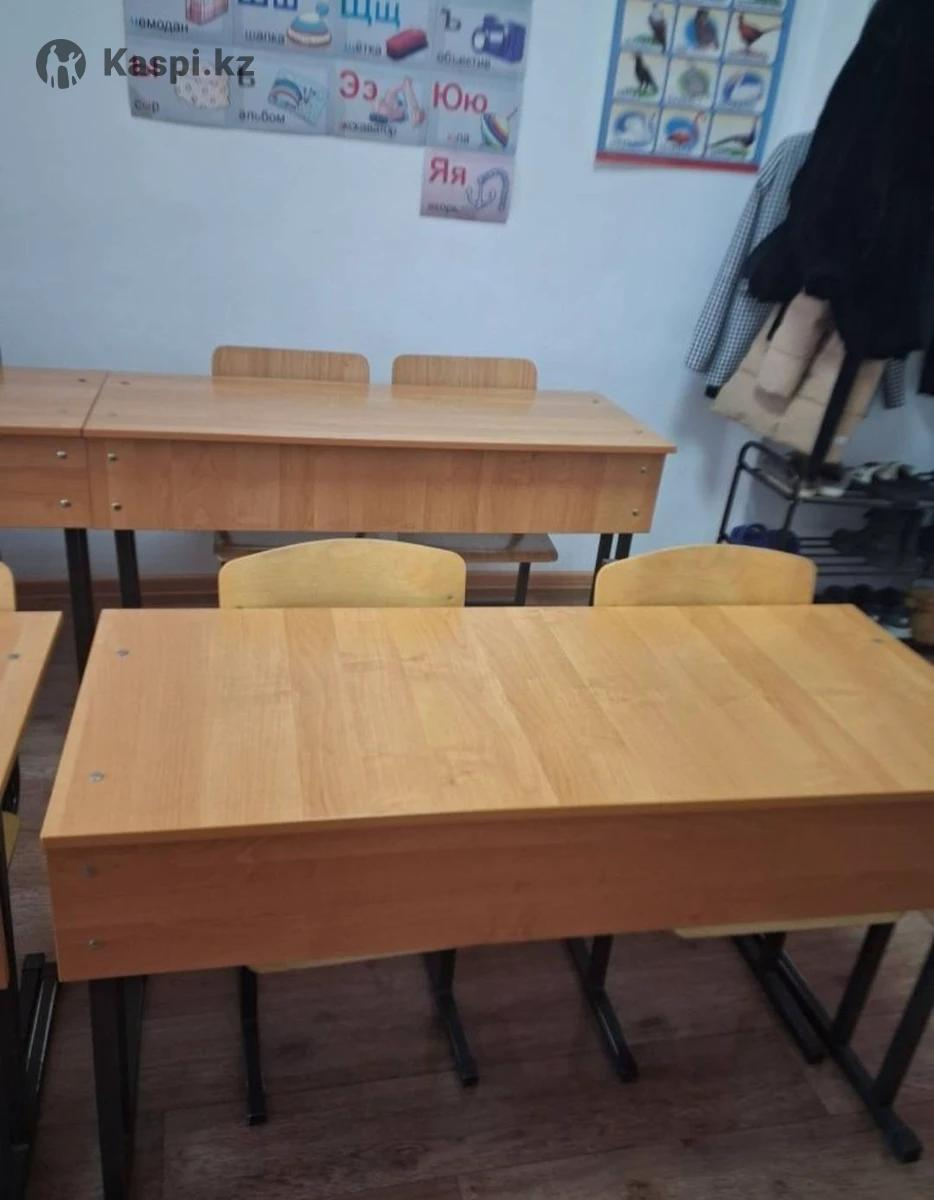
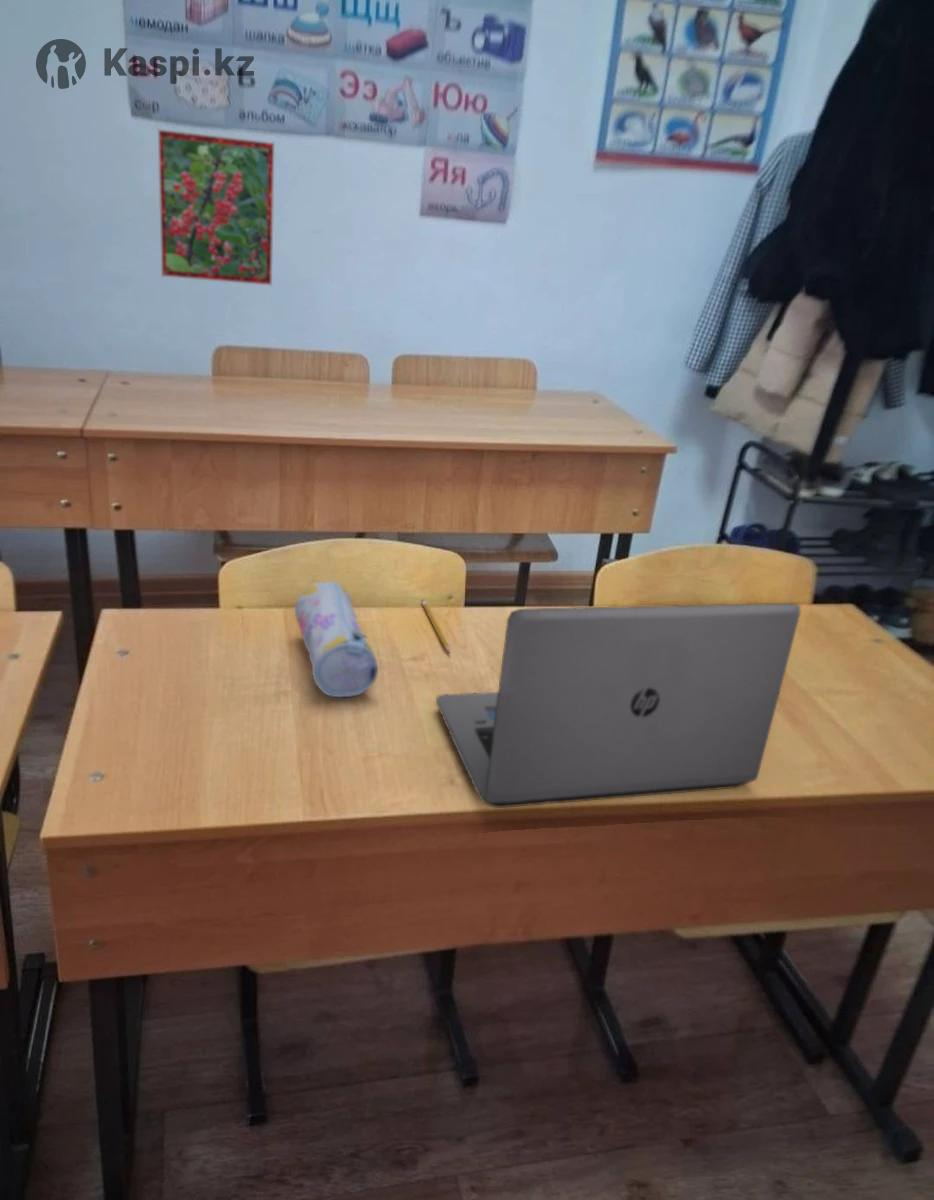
+ pencil case (334, 636)
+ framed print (217, 210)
+ pencil (435, 625)
+ laptop (602, 660)
